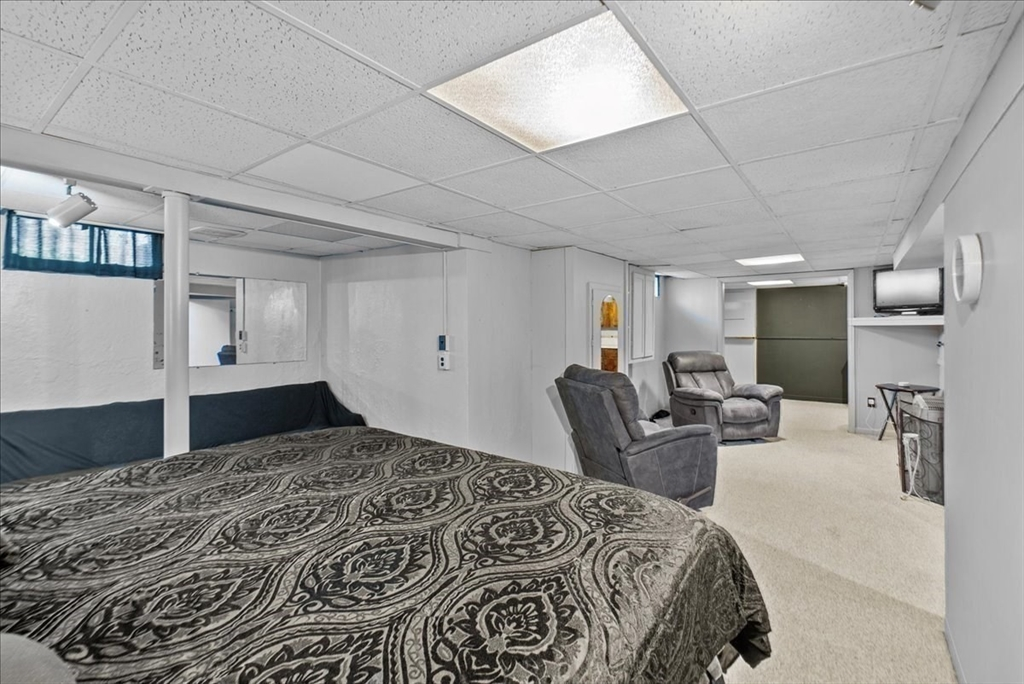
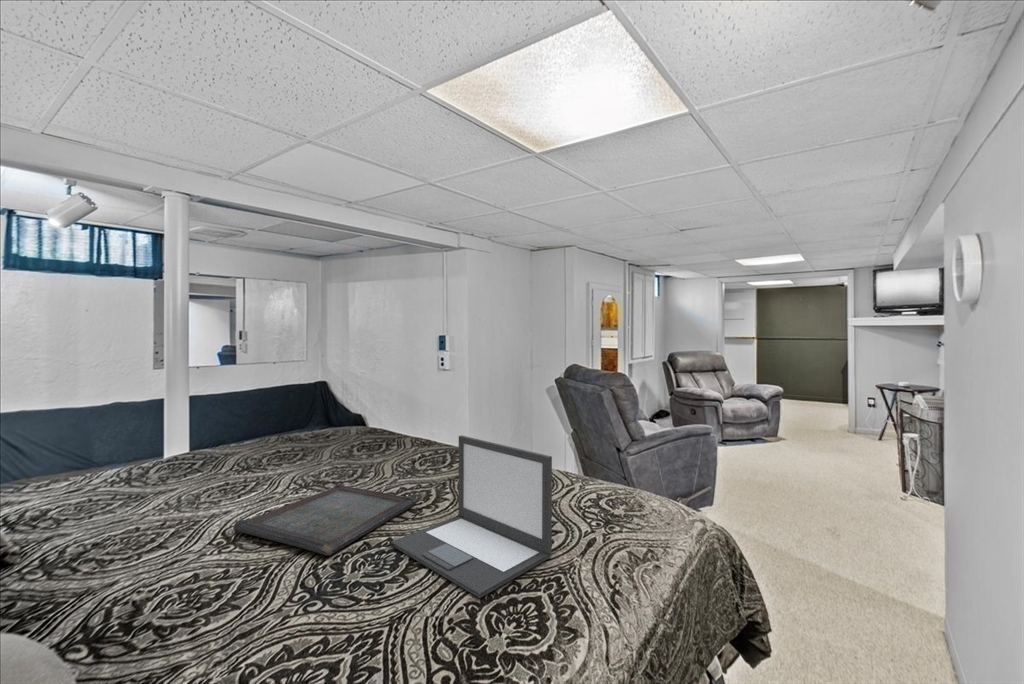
+ laptop (469, 502)
+ serving tray (334, 513)
